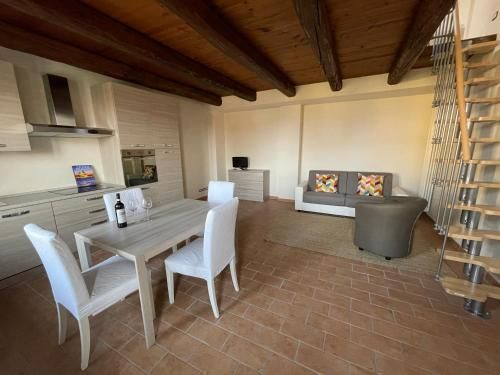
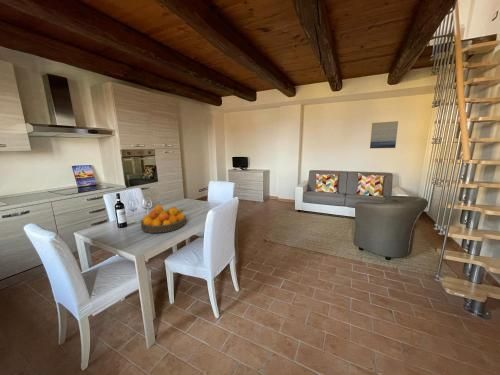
+ wall art (383, 135)
+ fruit bowl (163, 216)
